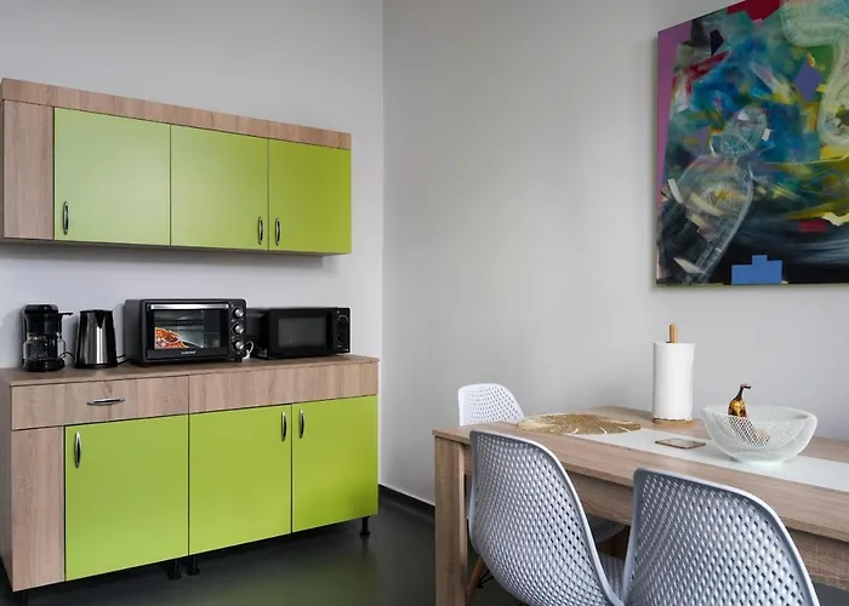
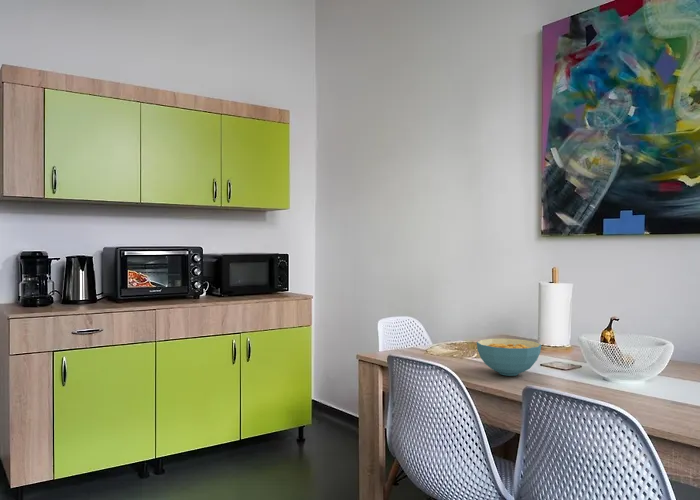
+ cereal bowl (508, 358)
